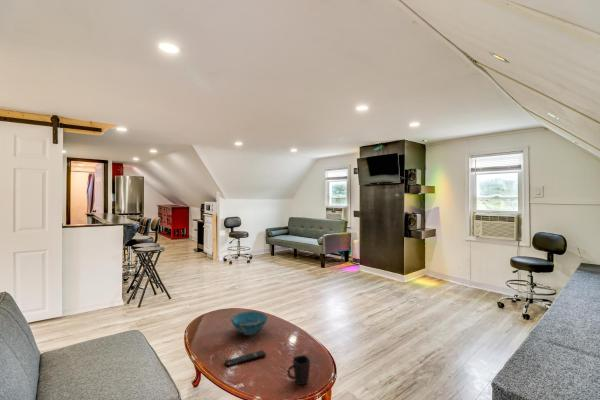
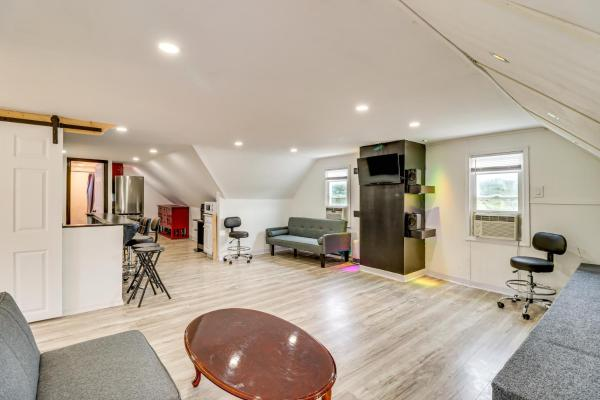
- decorative bowl (249, 325)
- remote control (245, 358)
- mug (299, 371)
